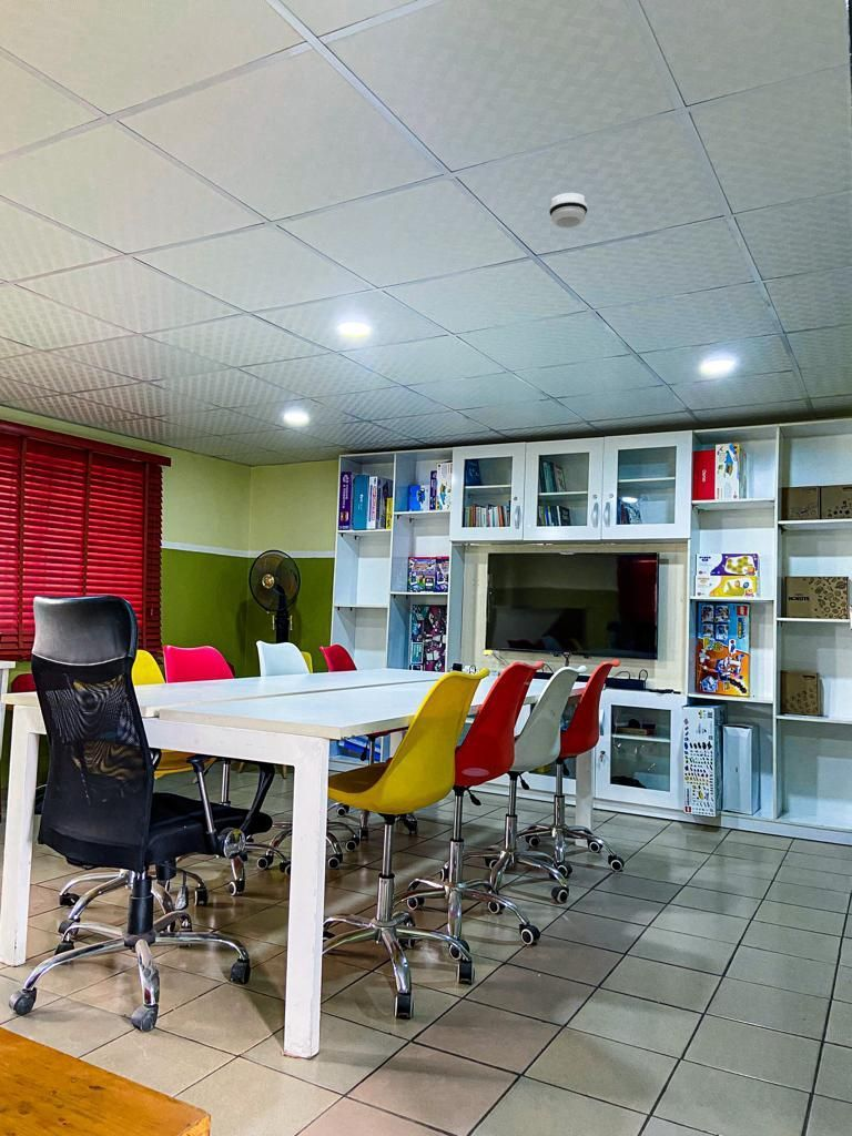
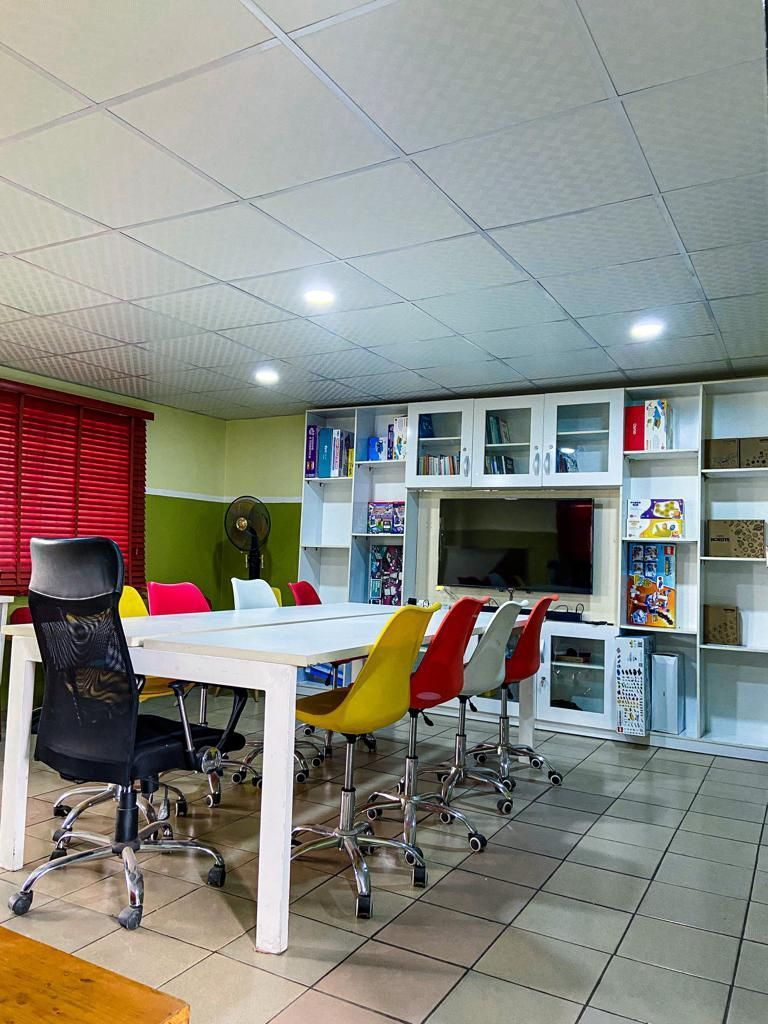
- smoke detector (568, 211)
